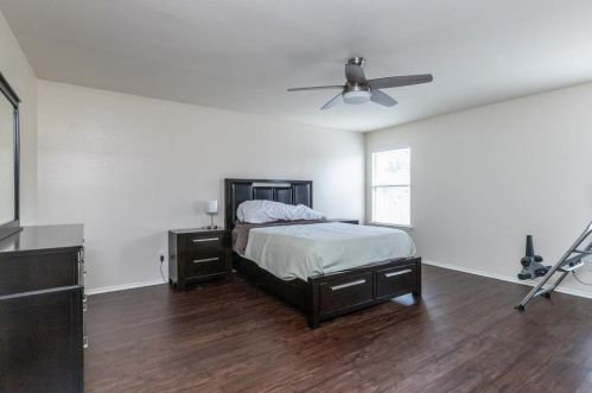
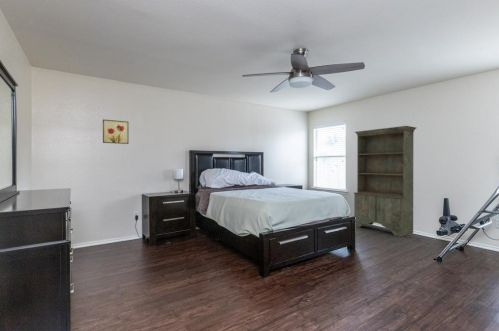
+ bookshelf (382, 179)
+ wall art (115, 132)
